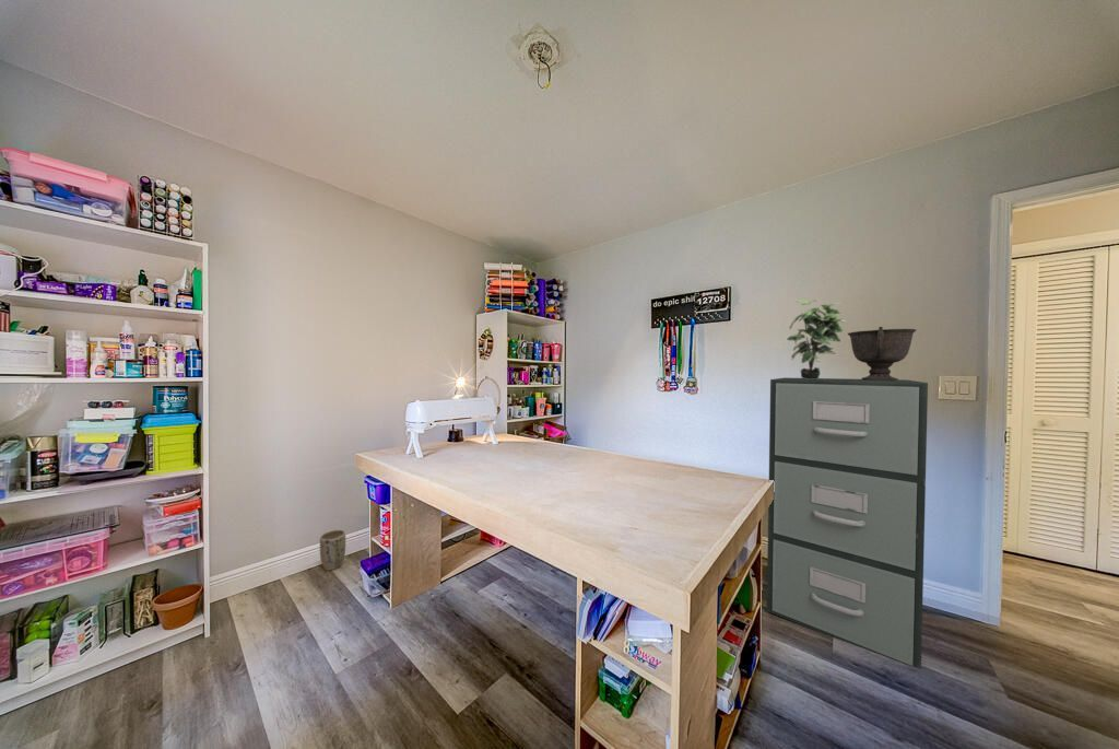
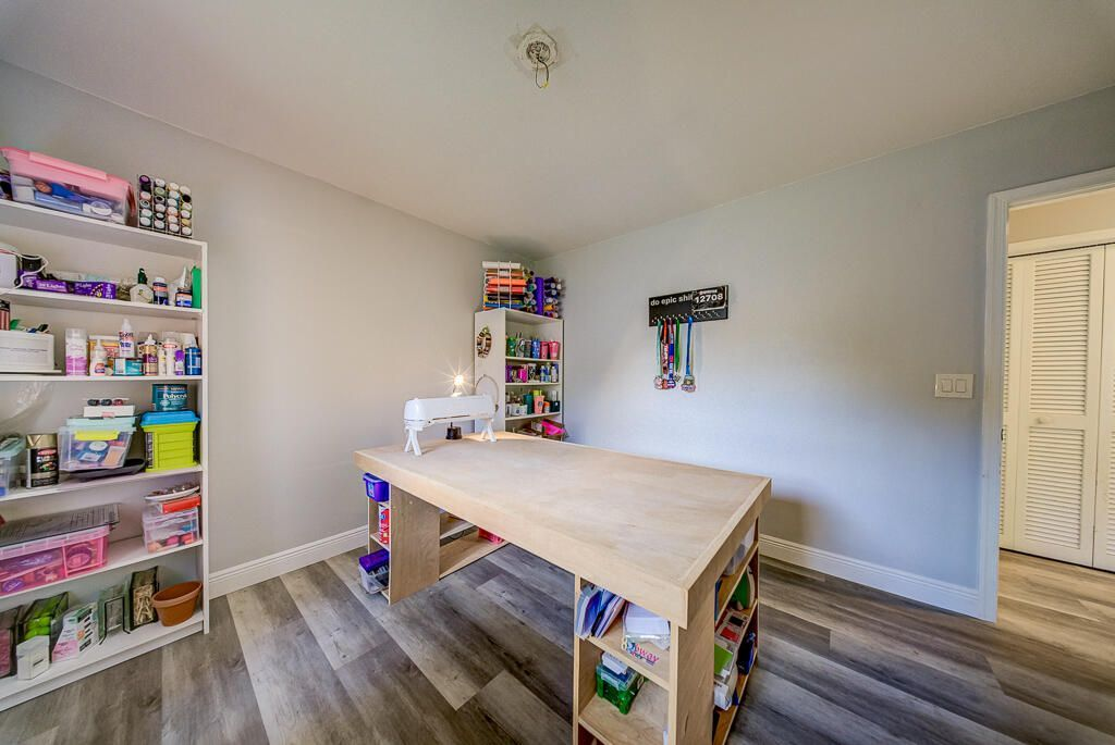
- filing cabinet (837, 494)
- trophy (880, 354)
- plant pot (332, 550)
- potted plant (815, 339)
